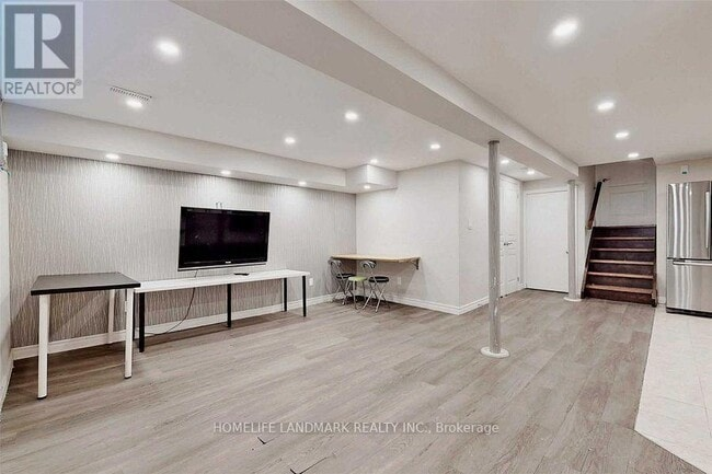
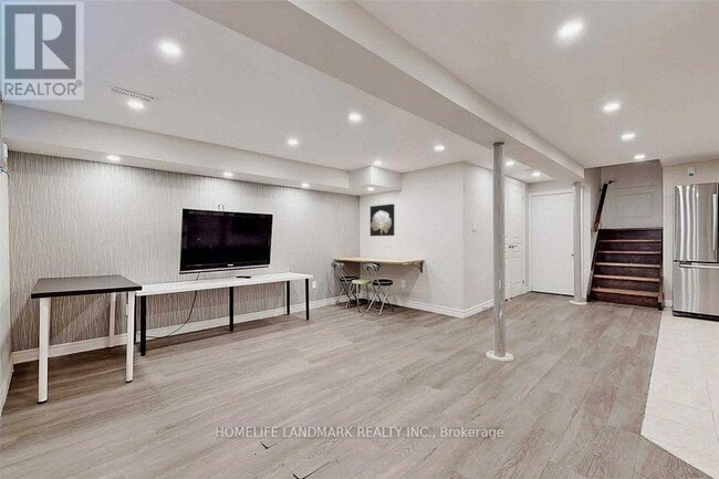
+ wall art (382, 220)
